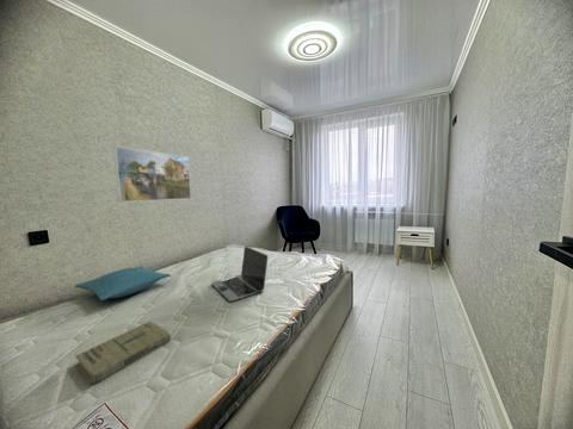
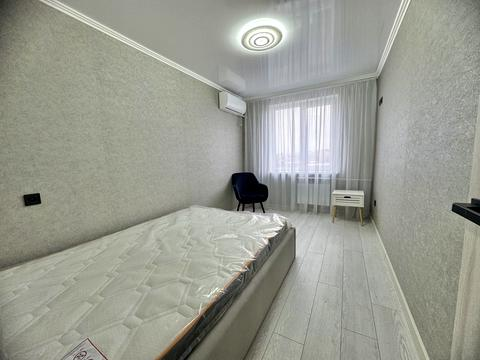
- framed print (158, 176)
- laptop (241, 271)
- pillow (124, 281)
- book (127, 347)
